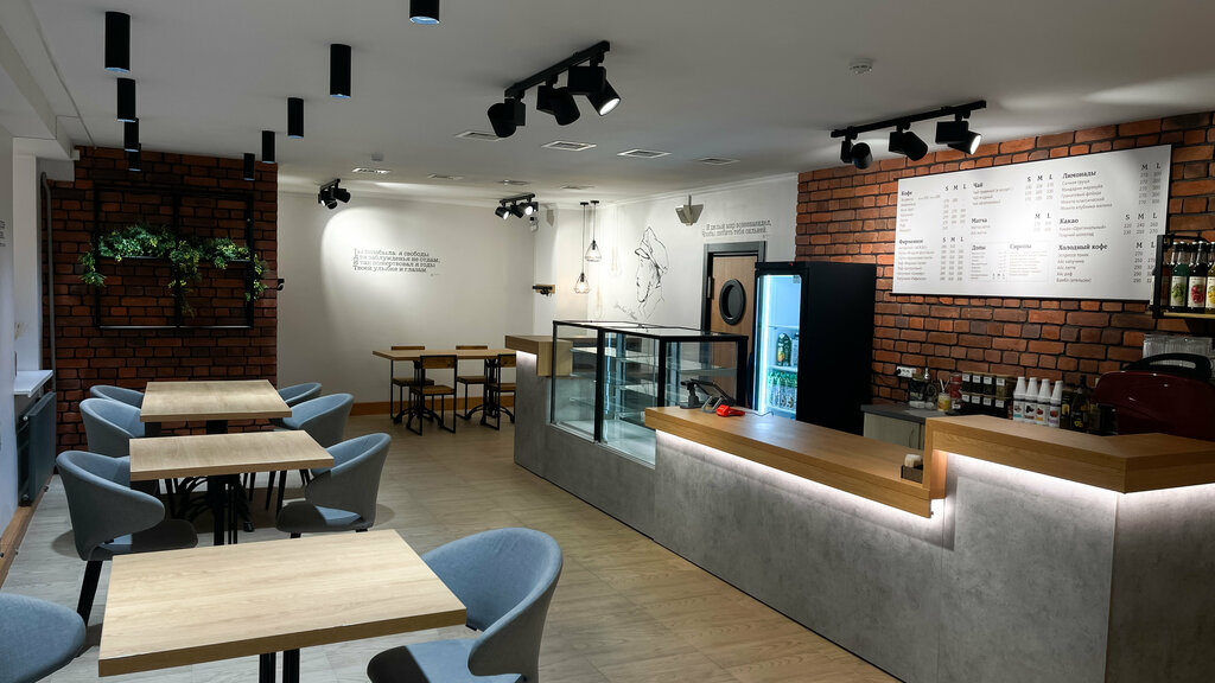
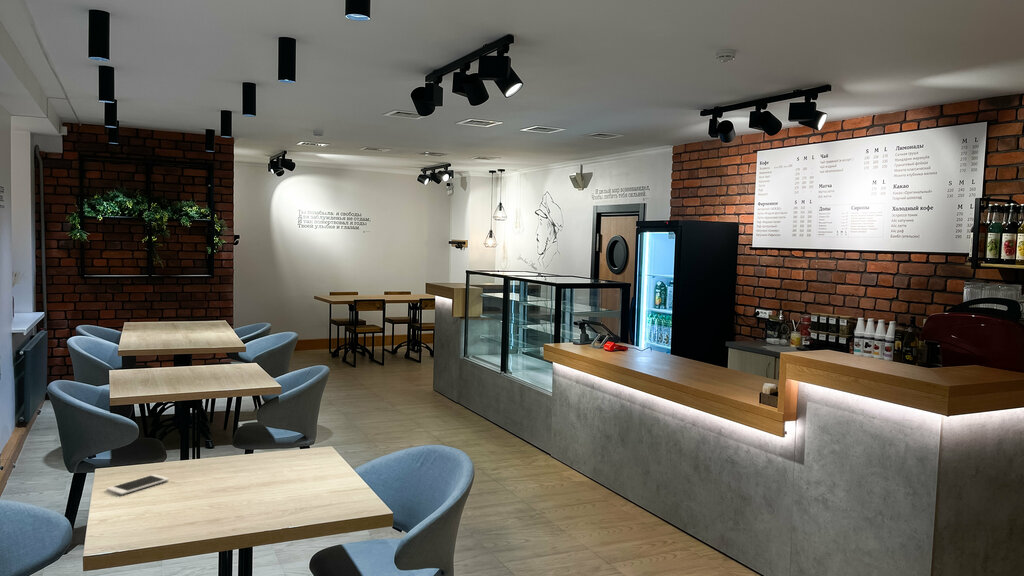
+ cell phone (138, 484)
